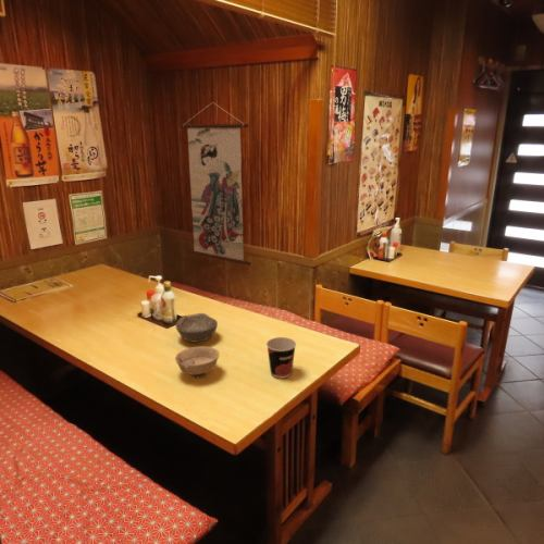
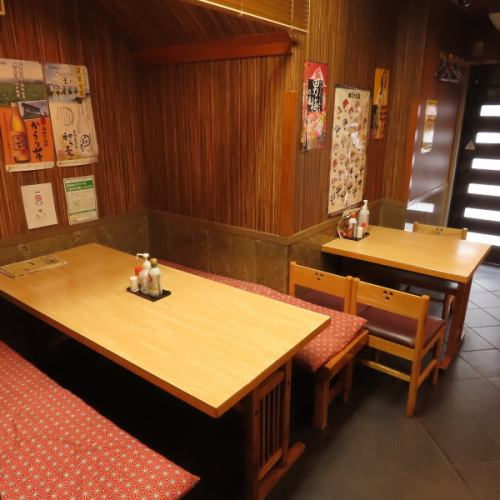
- wall scroll (214, 184)
- bowl (197, 330)
- bowl (197, 363)
- cup (281, 358)
